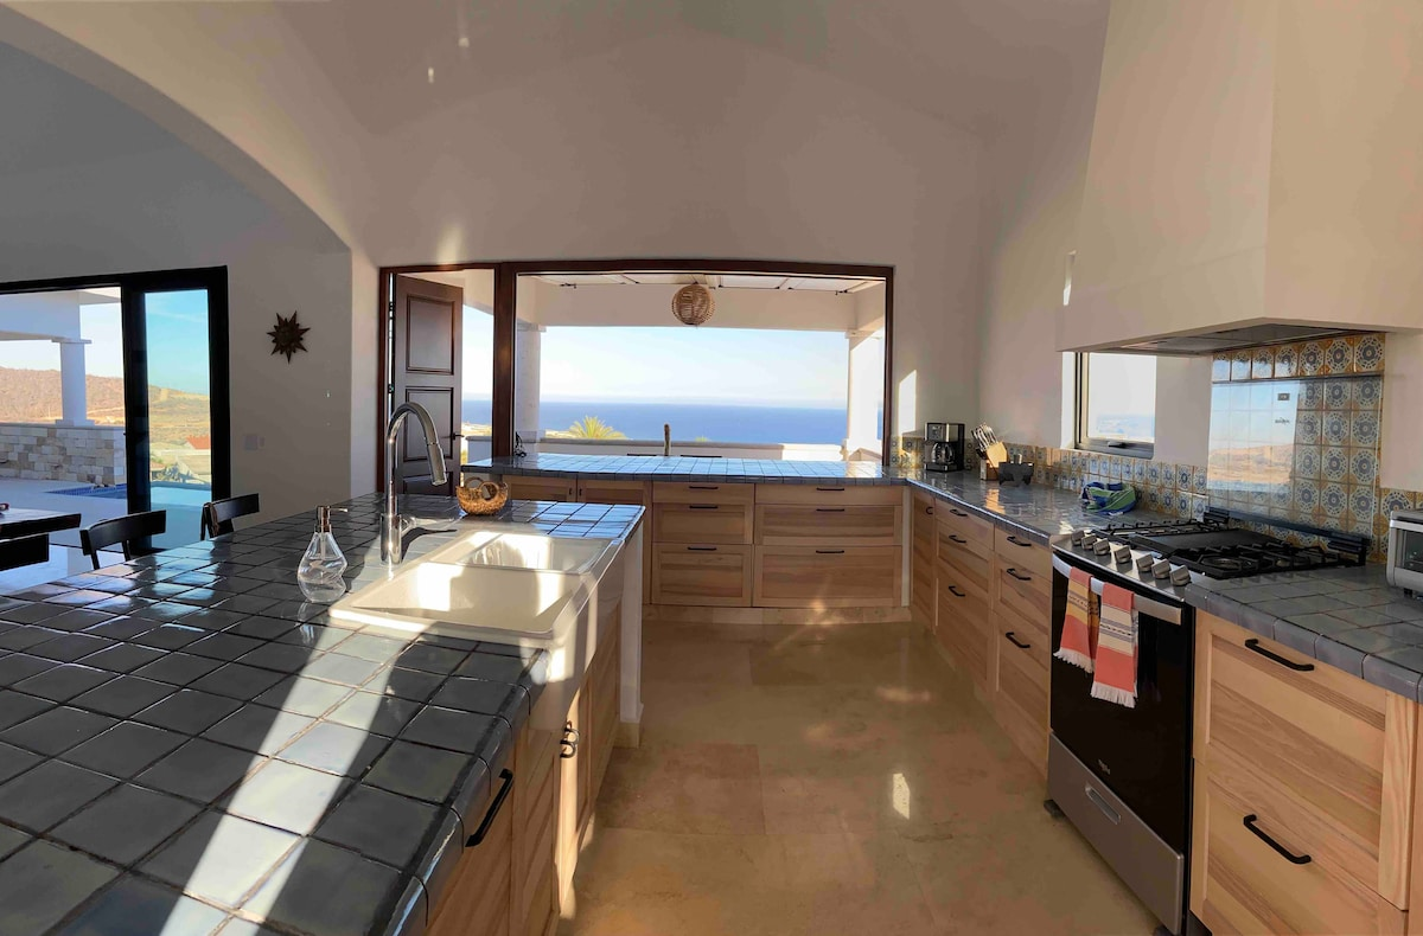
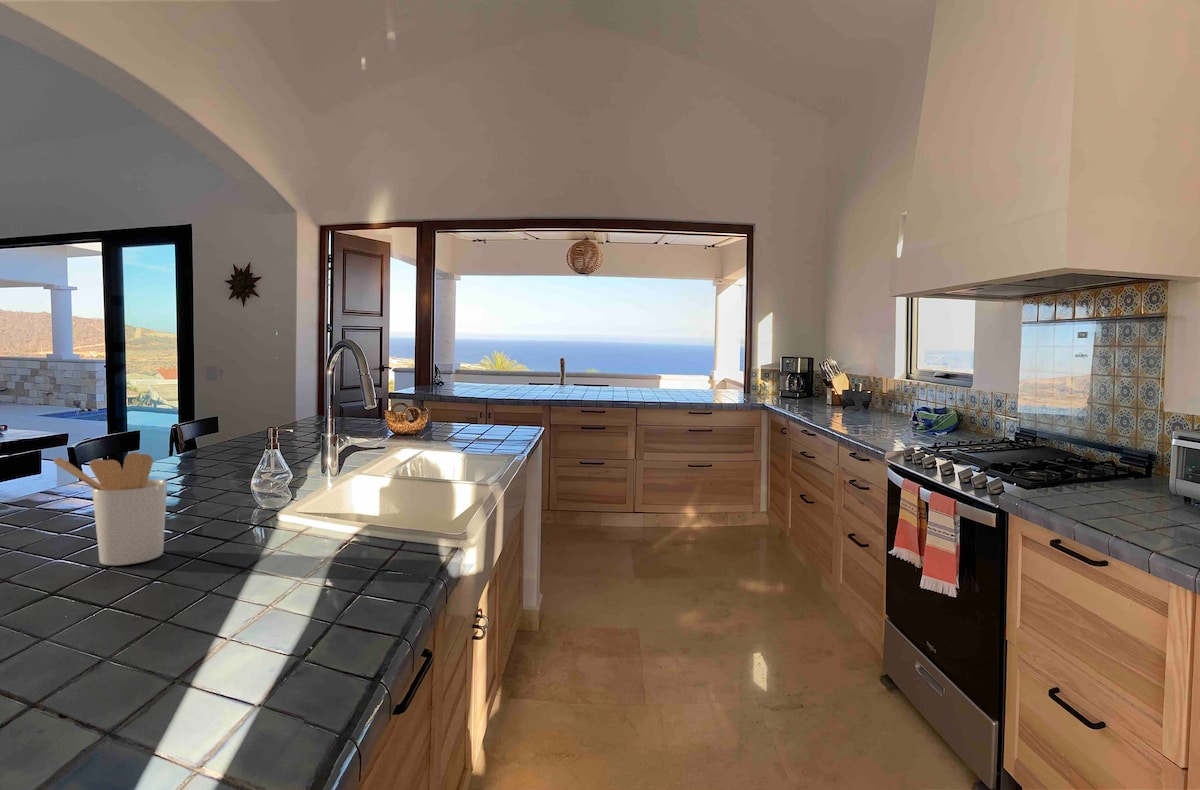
+ utensil holder (111, 505)
